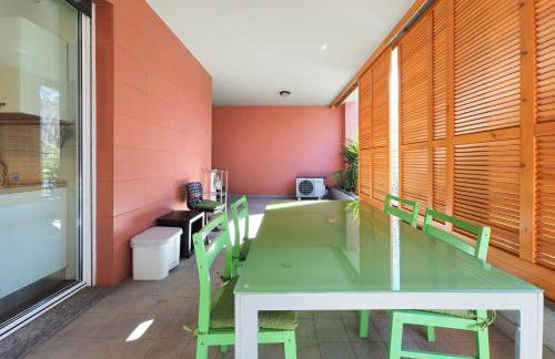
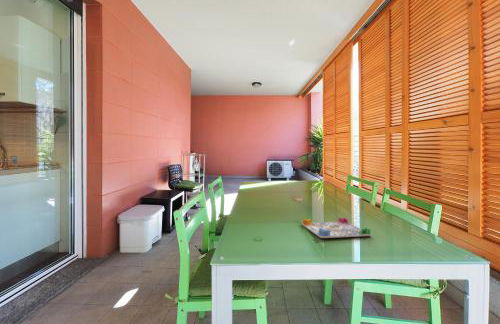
+ board game (334, 226)
